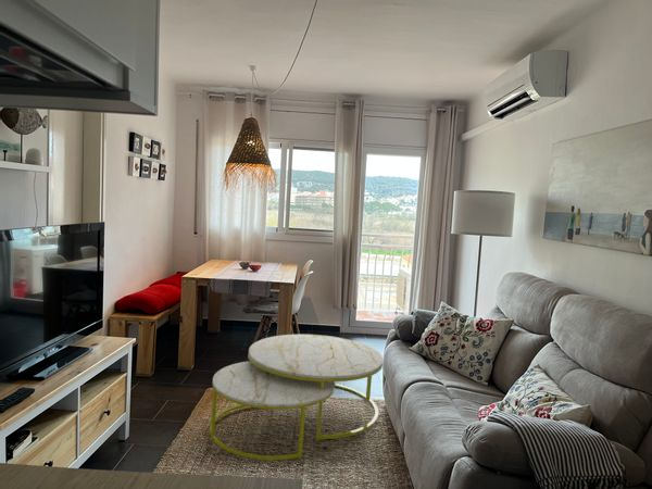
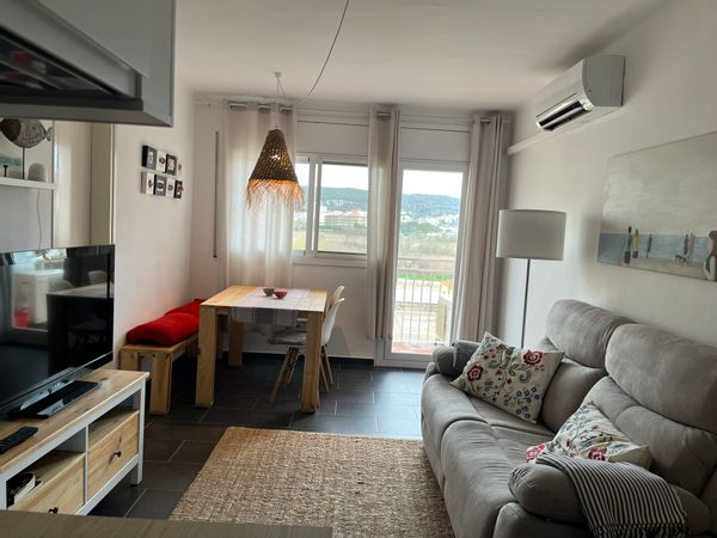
- coffee table (302, 386)
